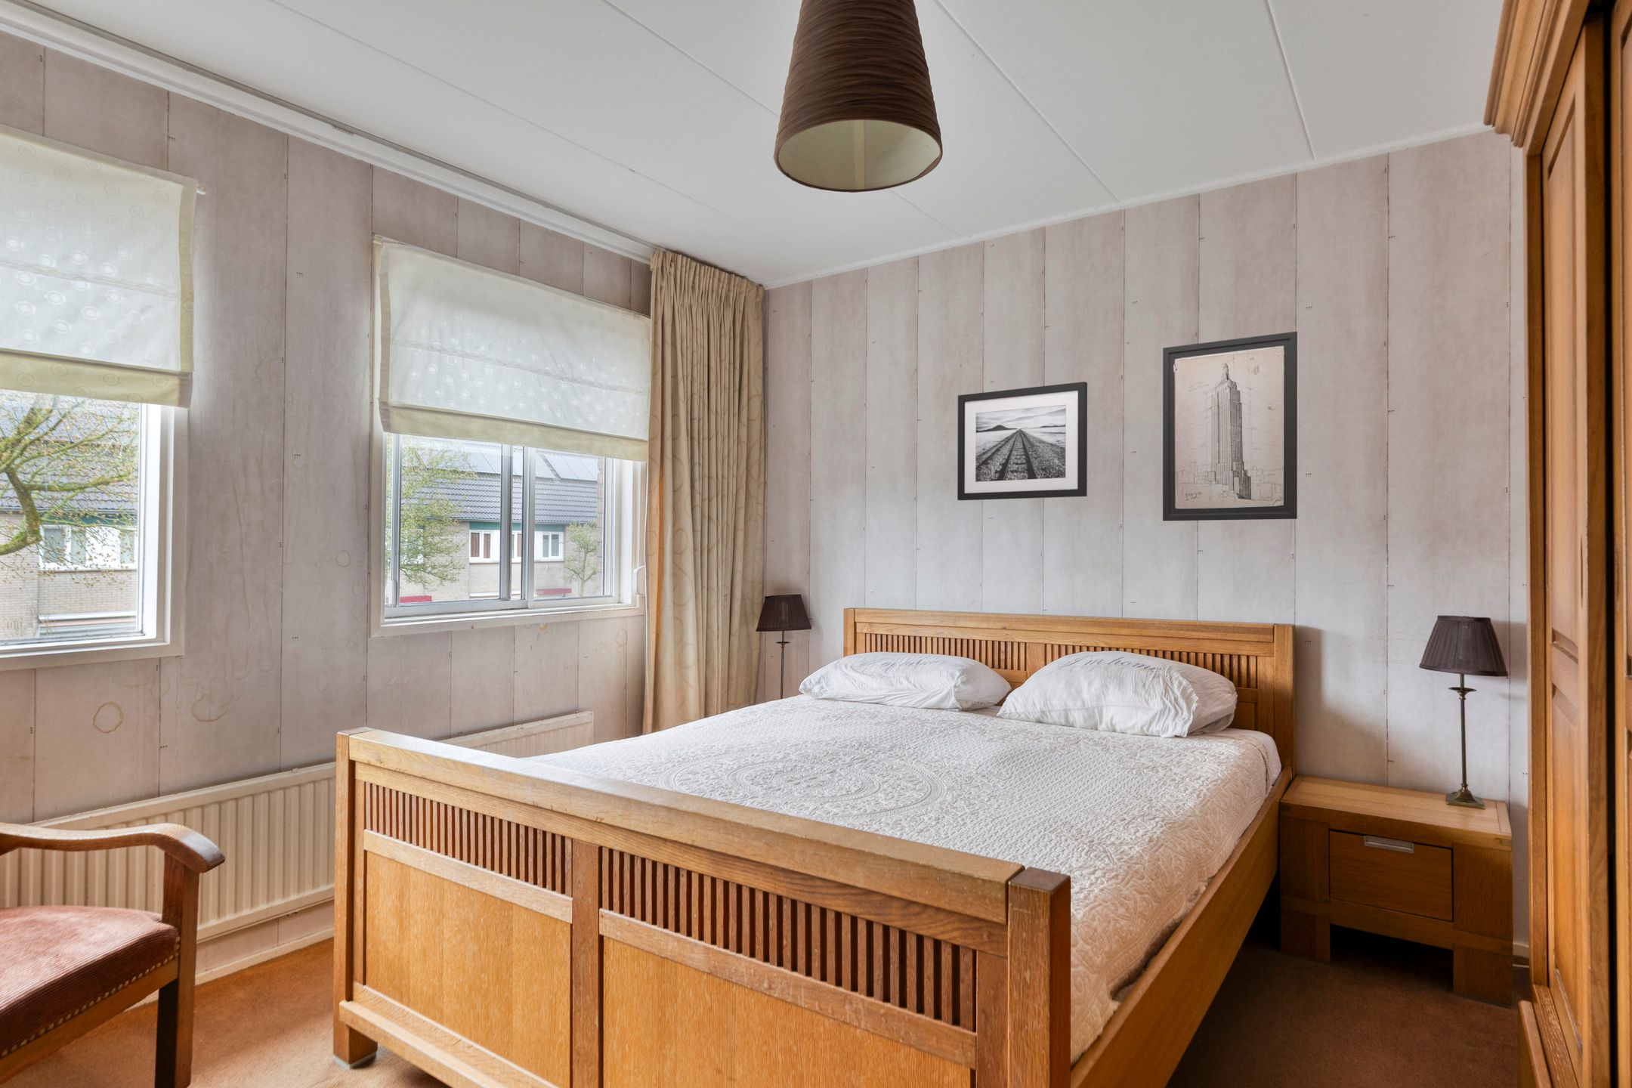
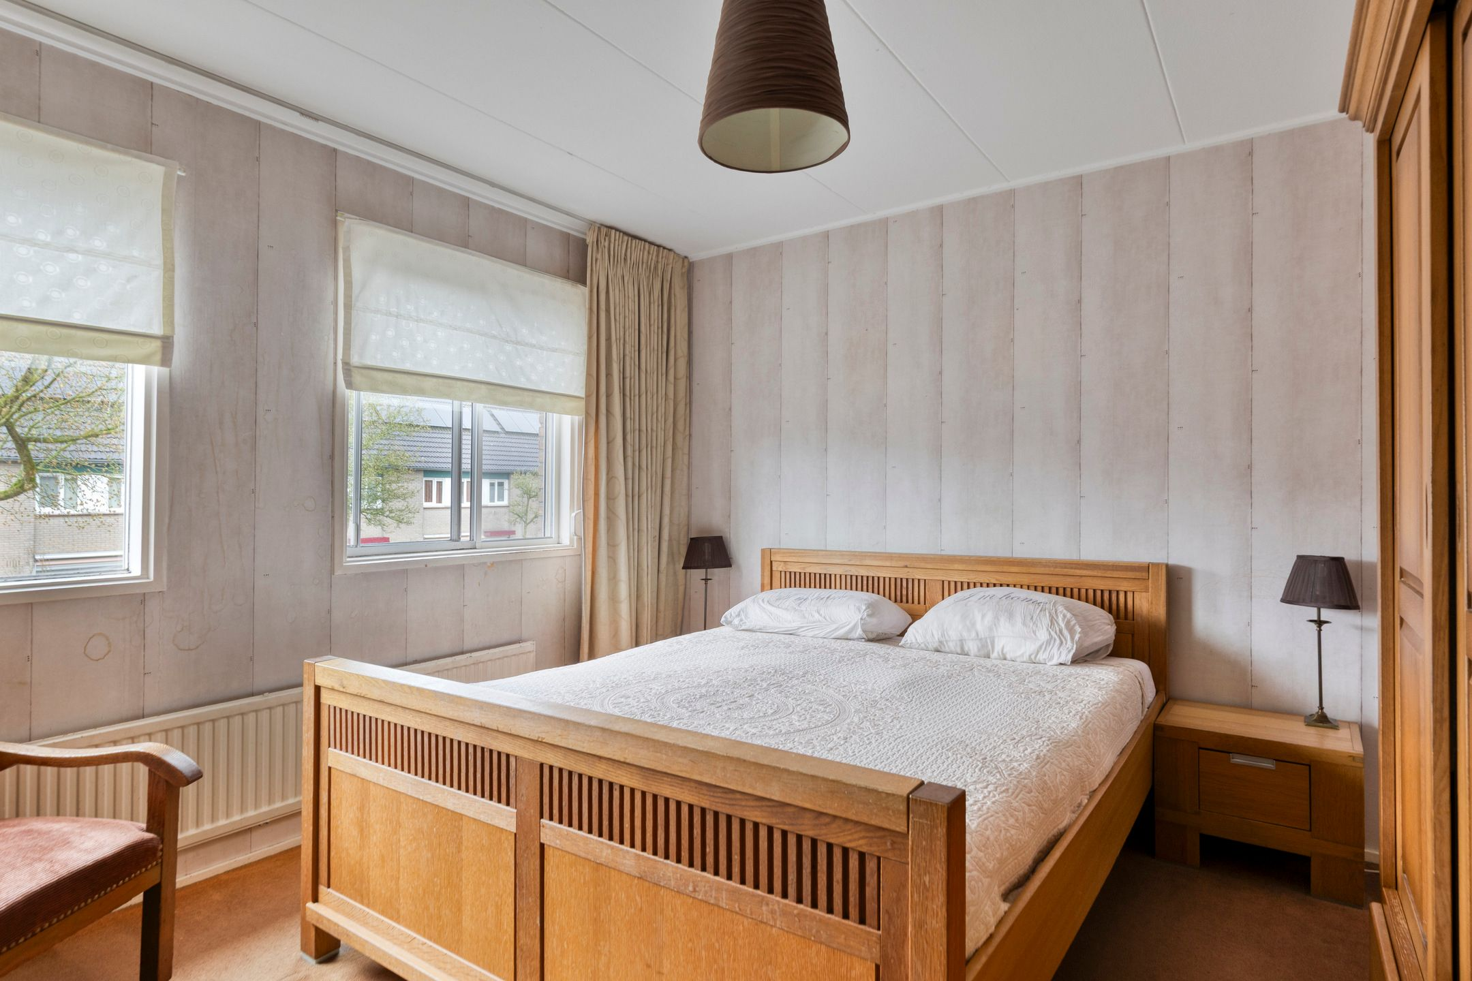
- wall art (1019, 443)
- wall art (1226, 430)
